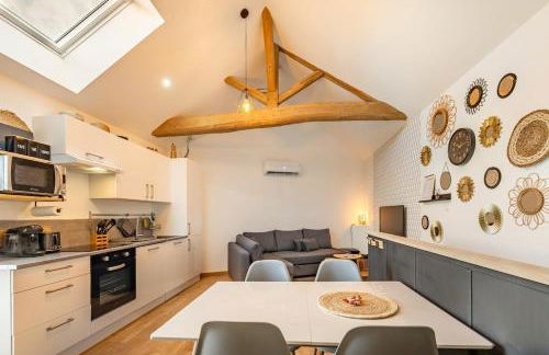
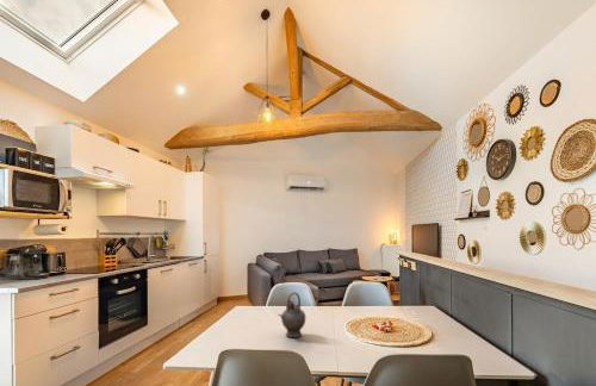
+ teapot (291, 313)
